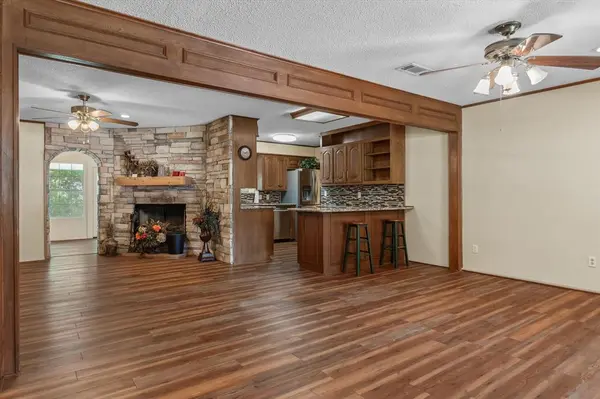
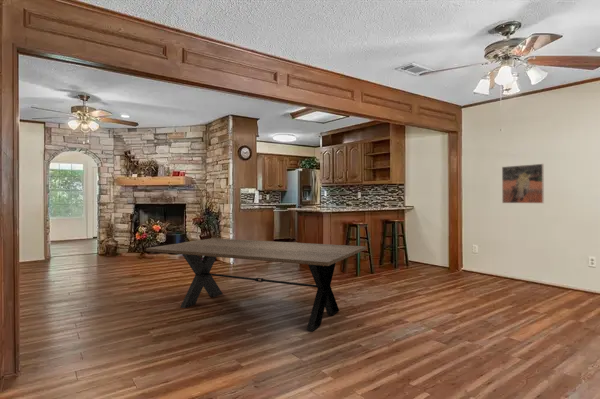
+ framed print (522, 184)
+ dining table (256, 278)
